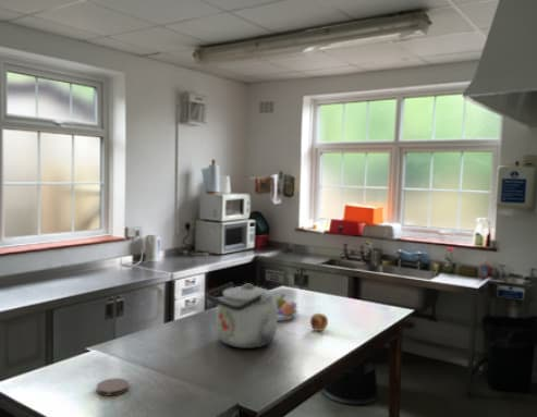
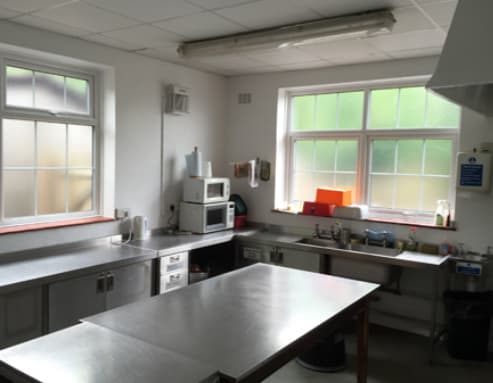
- kettle (249, 315)
- coaster (112, 387)
- fruit (318, 322)
- fruit bowl (277, 306)
